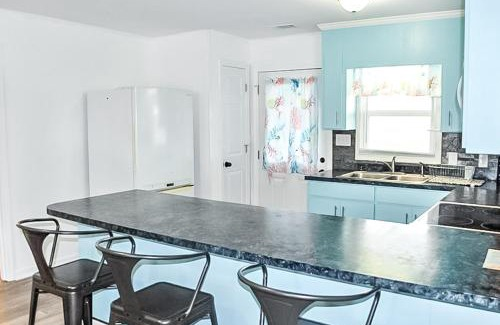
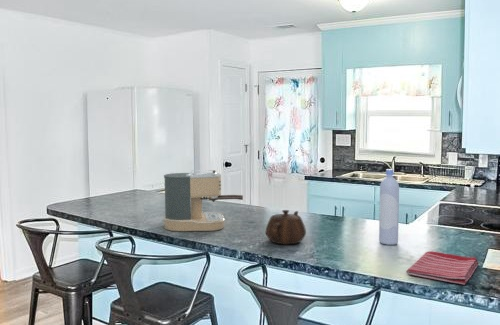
+ teapot (286, 225)
+ dish towel (443, 266)
+ coffee maker (203, 198)
+ bottle (389, 206)
